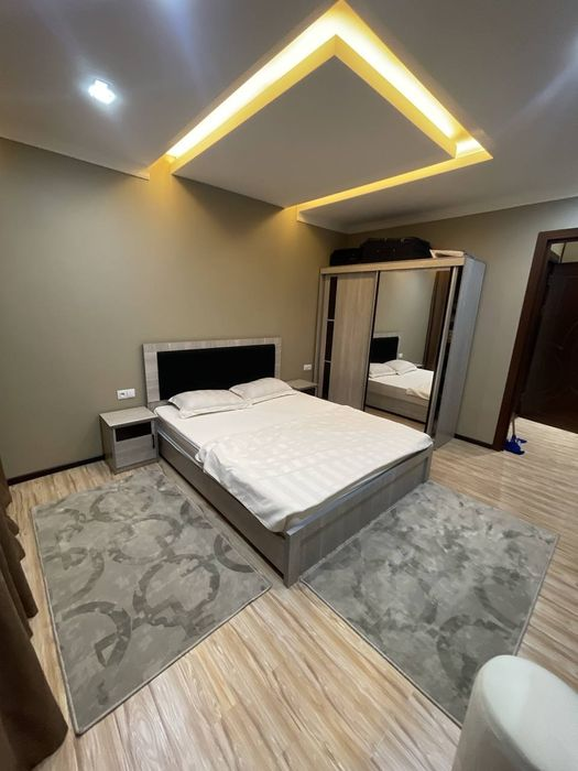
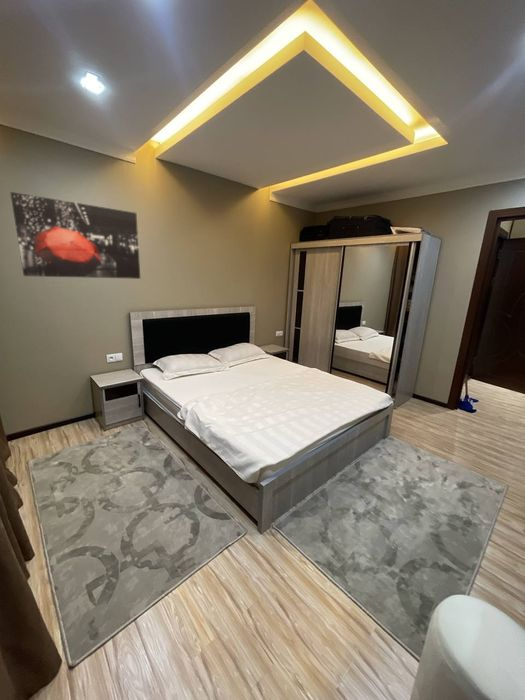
+ wall art (84, 241)
